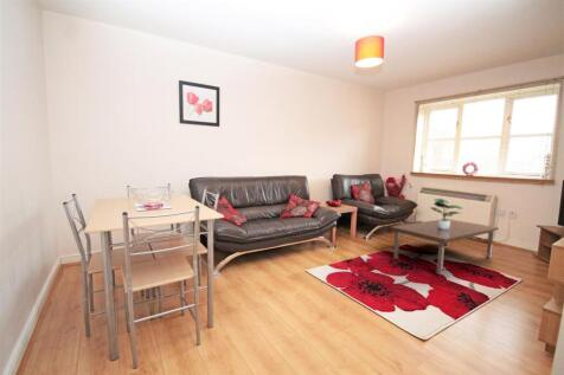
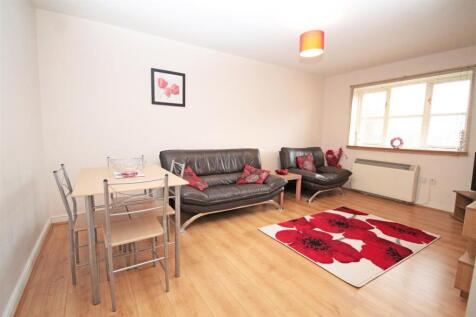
- potted plant (446, 213)
- coffee table (438, 240)
